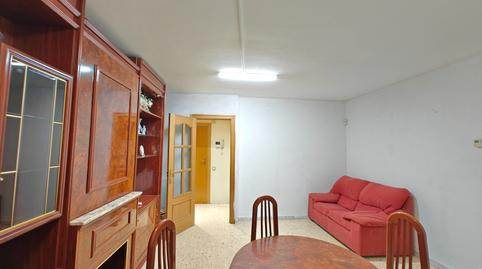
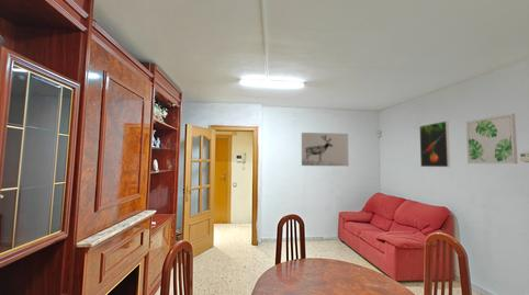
+ wall art (488, 140)
+ wall art (325, 149)
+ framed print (434, 145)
